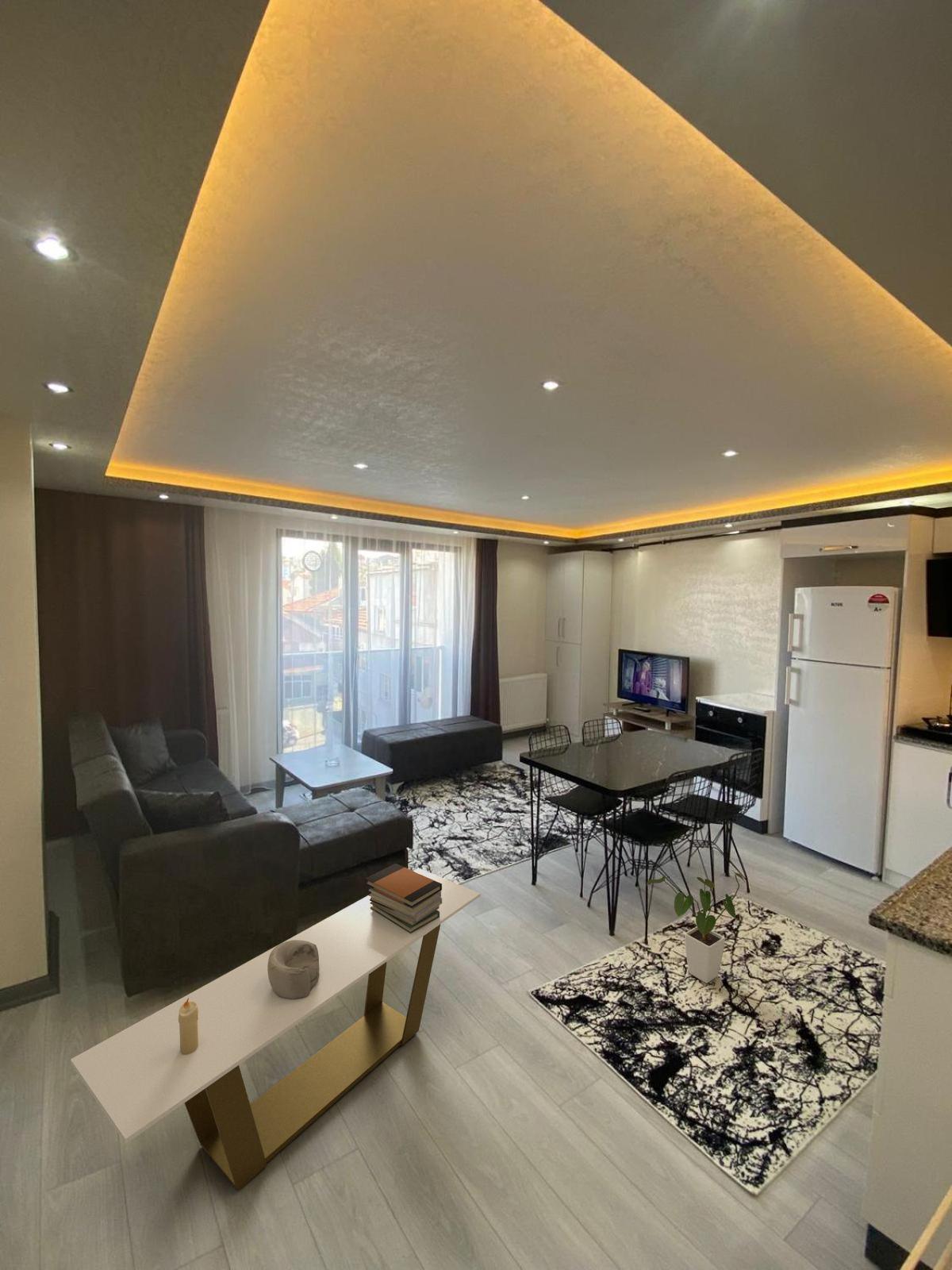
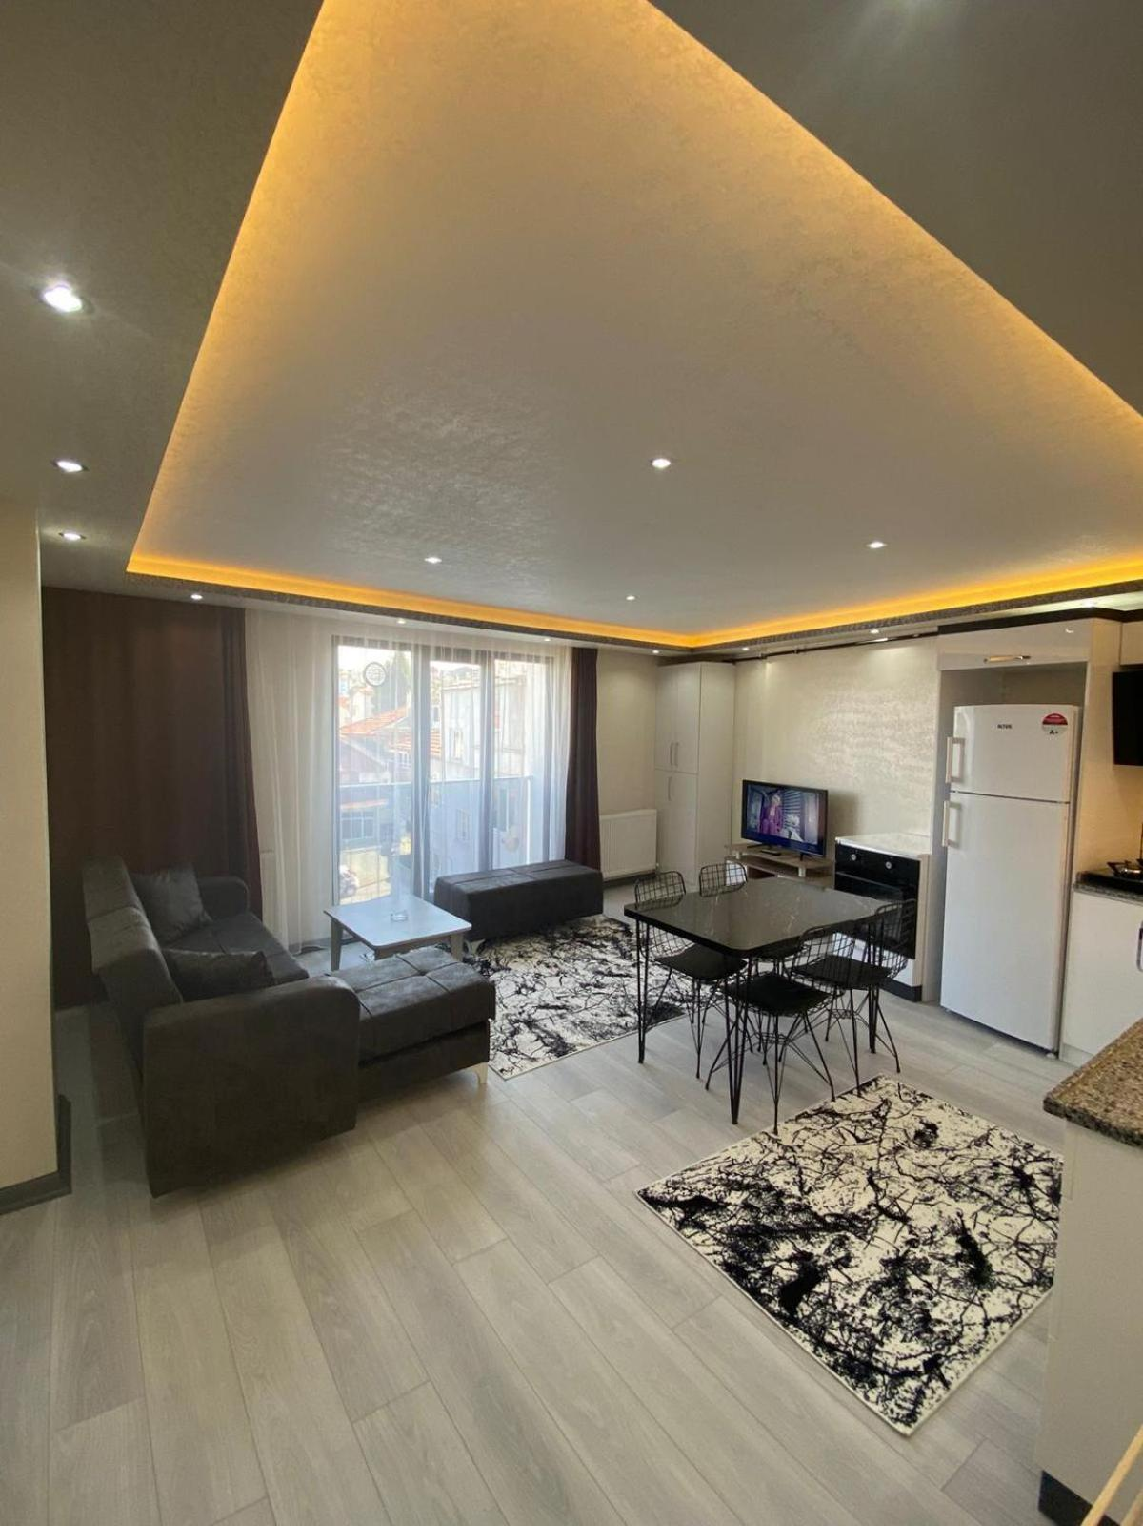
- coffee table (316, 1010)
- book stack (404, 896)
- candle (189, 1022)
- decorative bowl (294, 965)
- house plant (697, 922)
